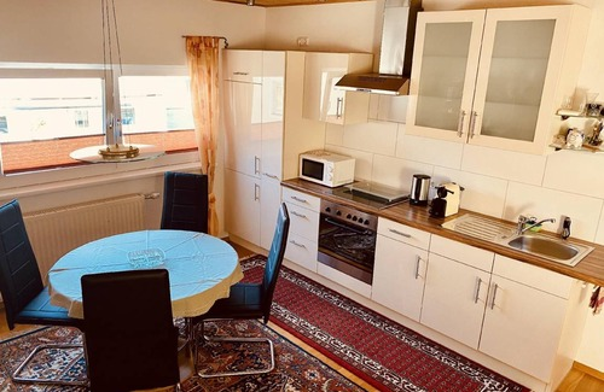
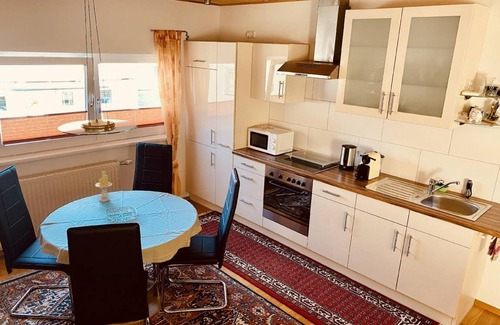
+ candle (103, 185)
